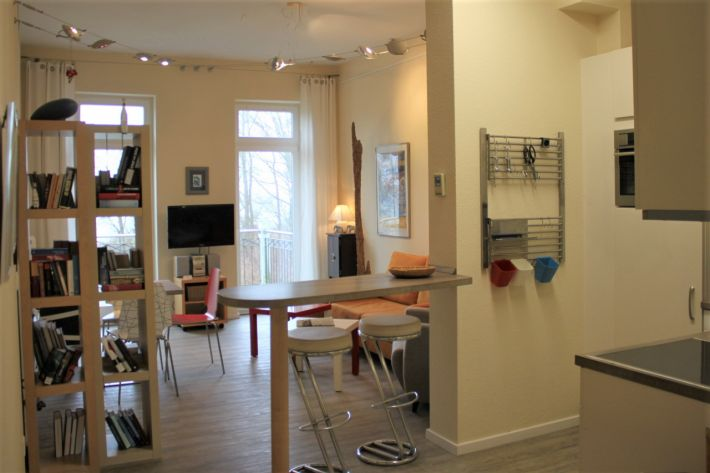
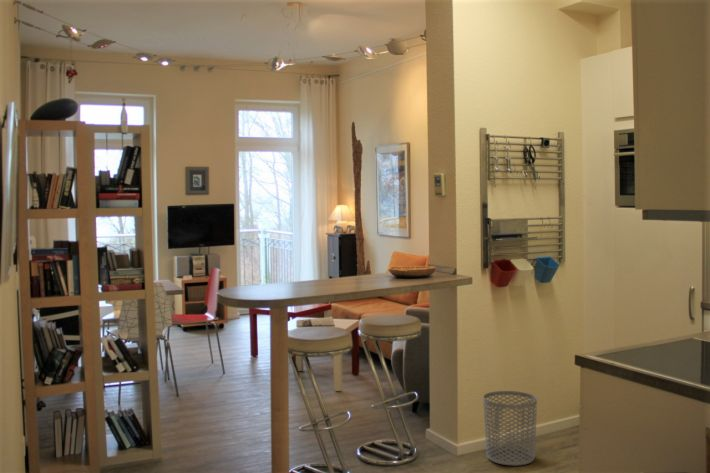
+ waste bin (510, 427)
